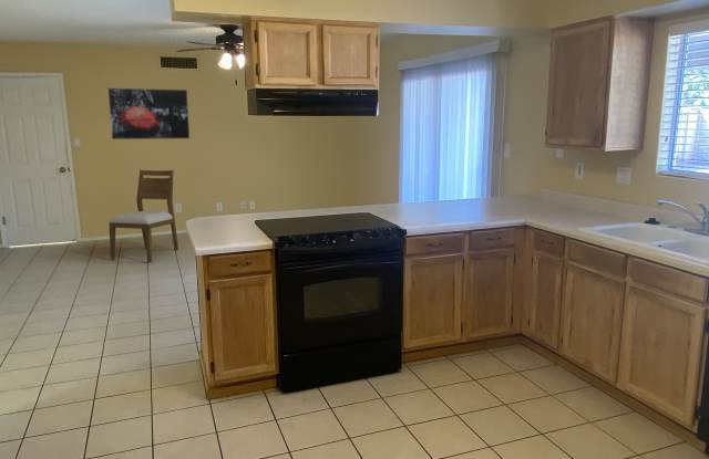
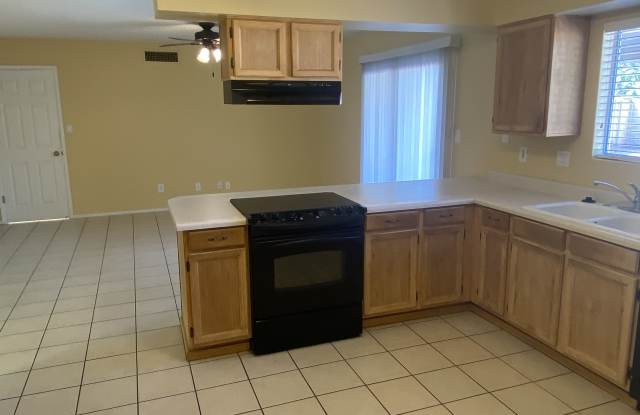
- chair (144, 213)
- wall art (150, 114)
